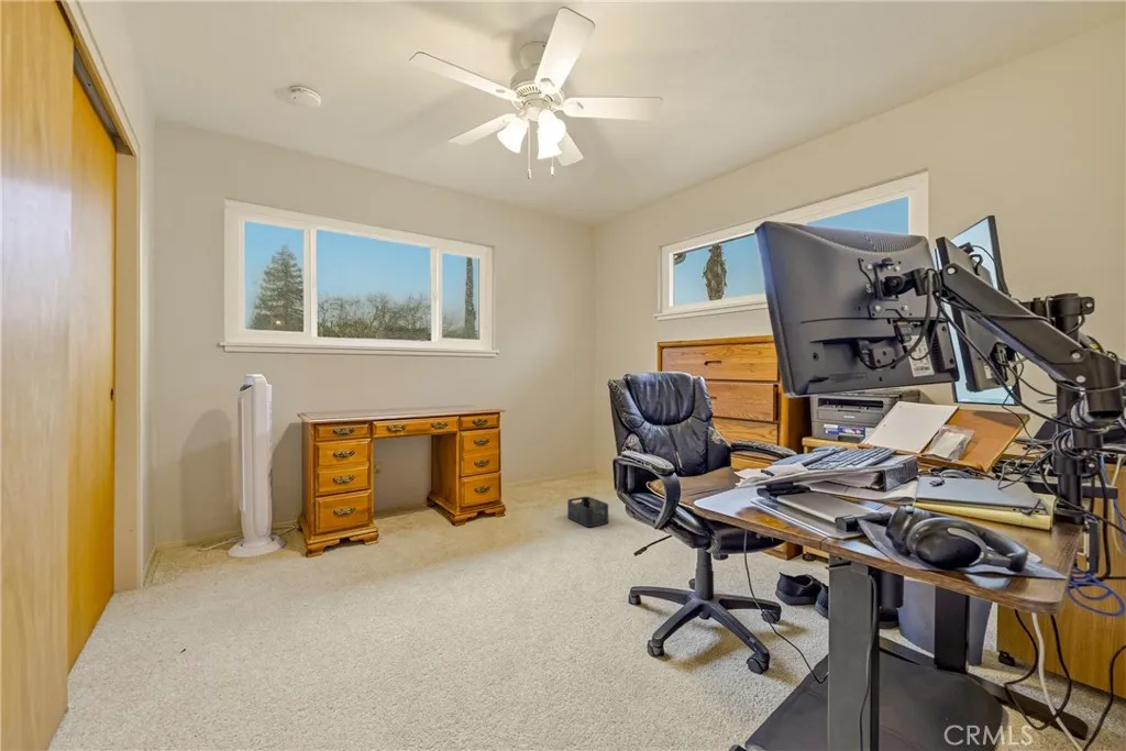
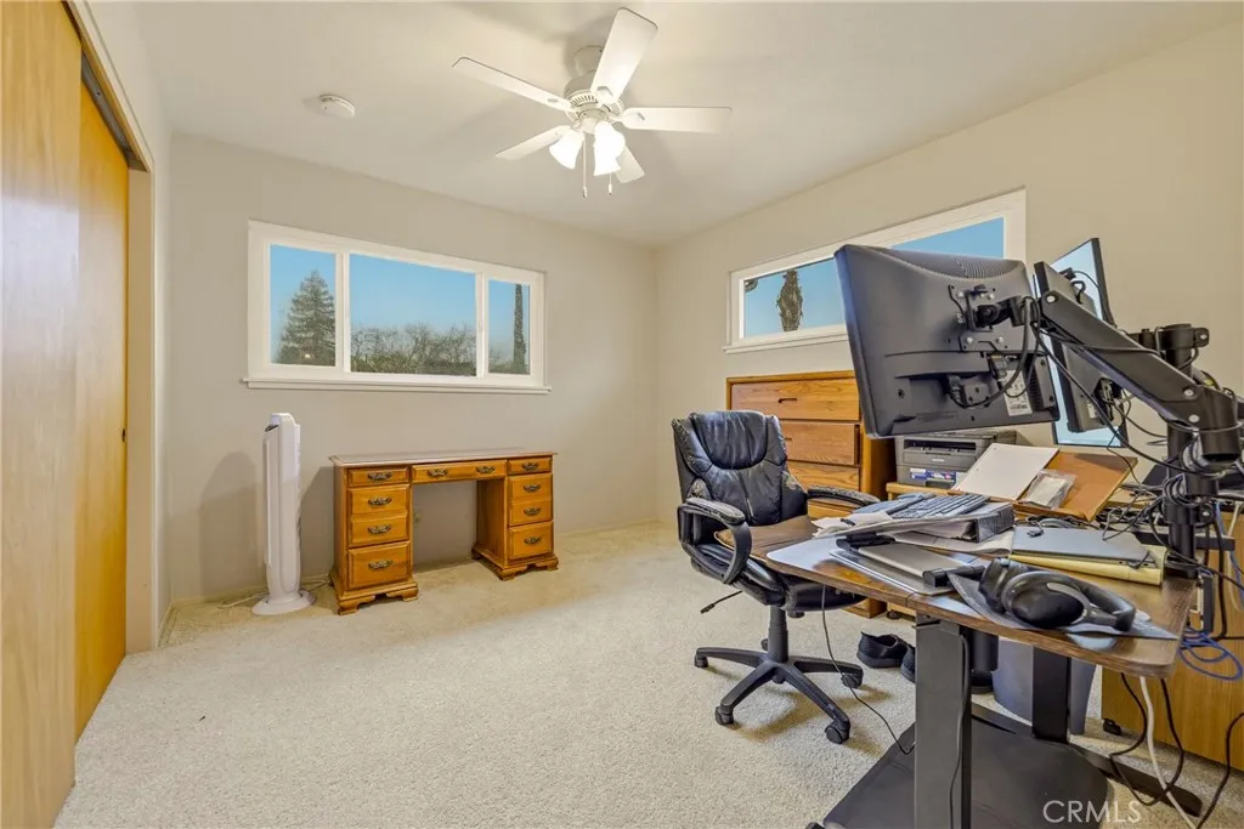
- storage bin (587, 510)
